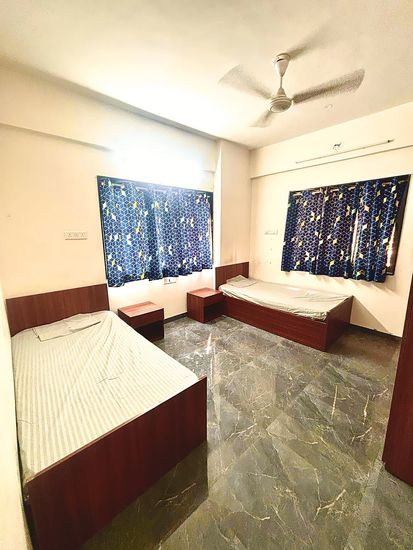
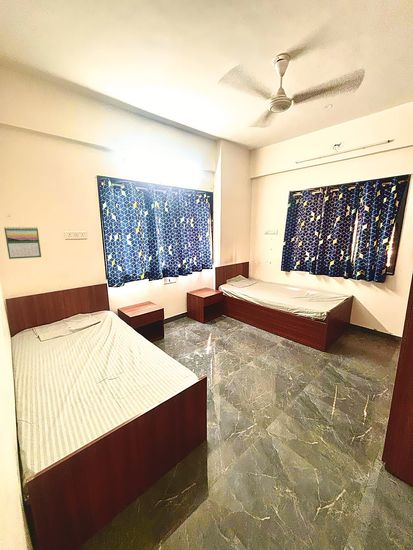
+ calendar (23, 242)
